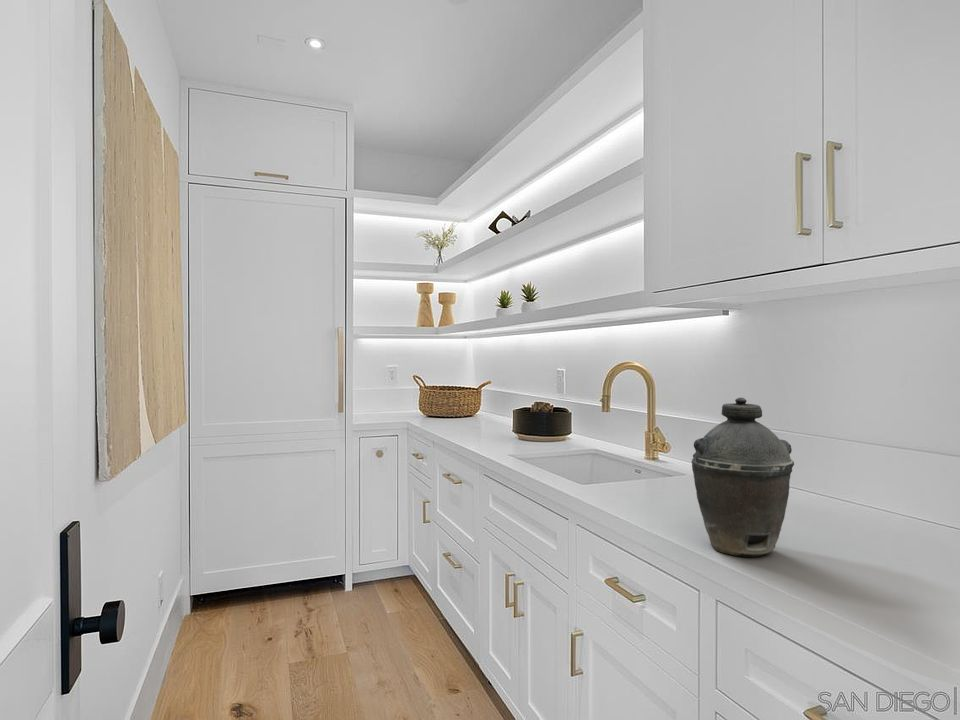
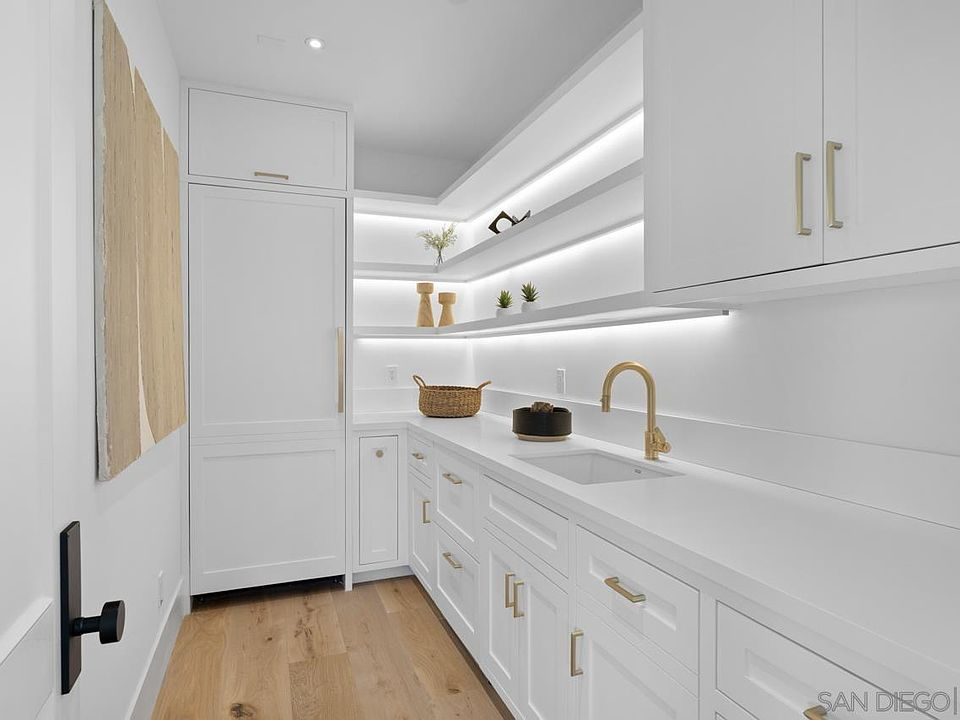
- kettle (740, 472)
